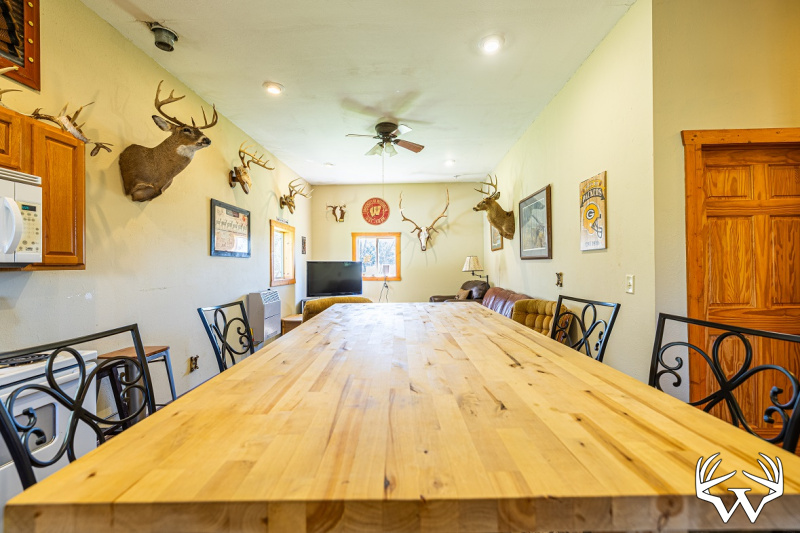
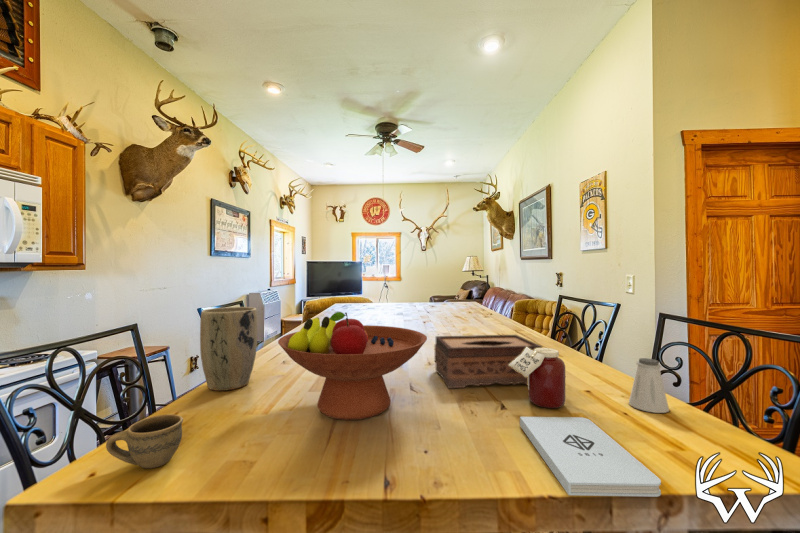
+ cup (146, 443)
+ notepad (579, 449)
+ saltshaker (648, 383)
+ fruit bowl (354, 358)
+ plant pot (229, 347)
+ tissue box (485, 358)
+ jar (539, 376)
